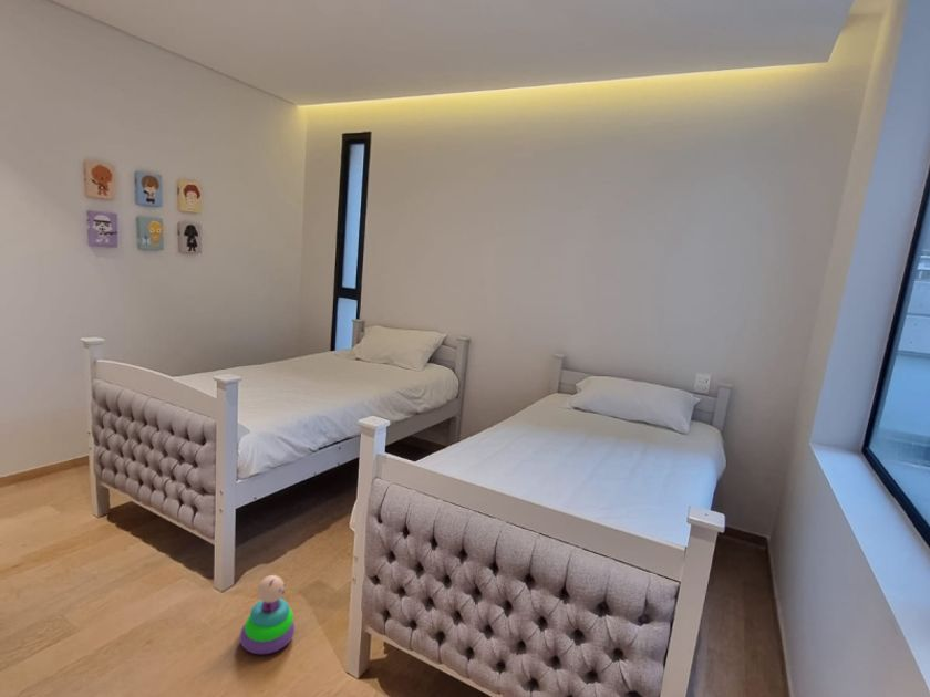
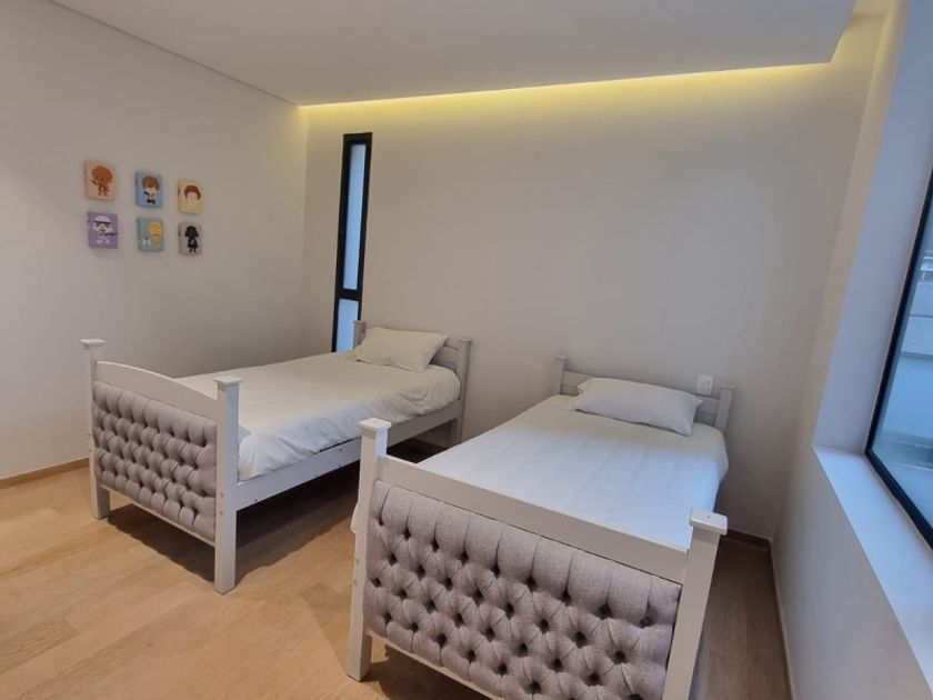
- stacking toy (268, 607)
